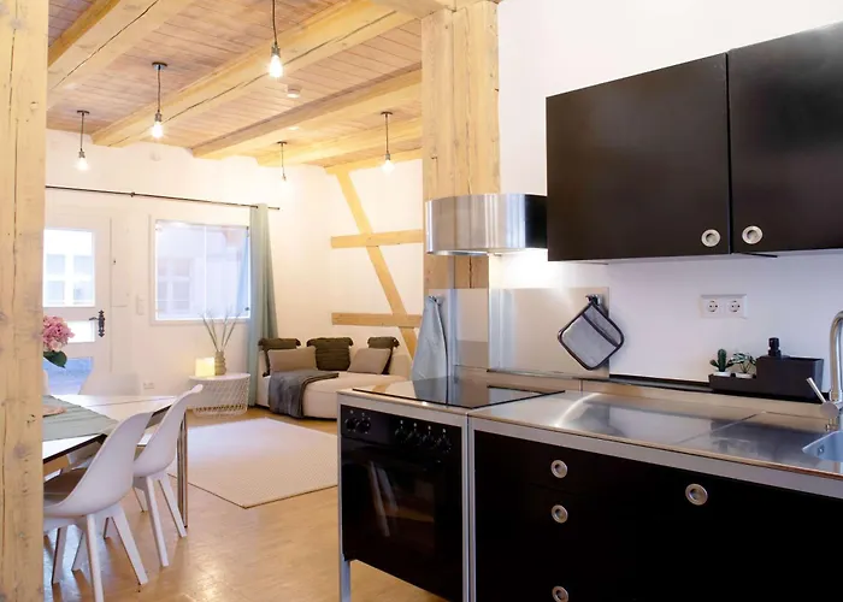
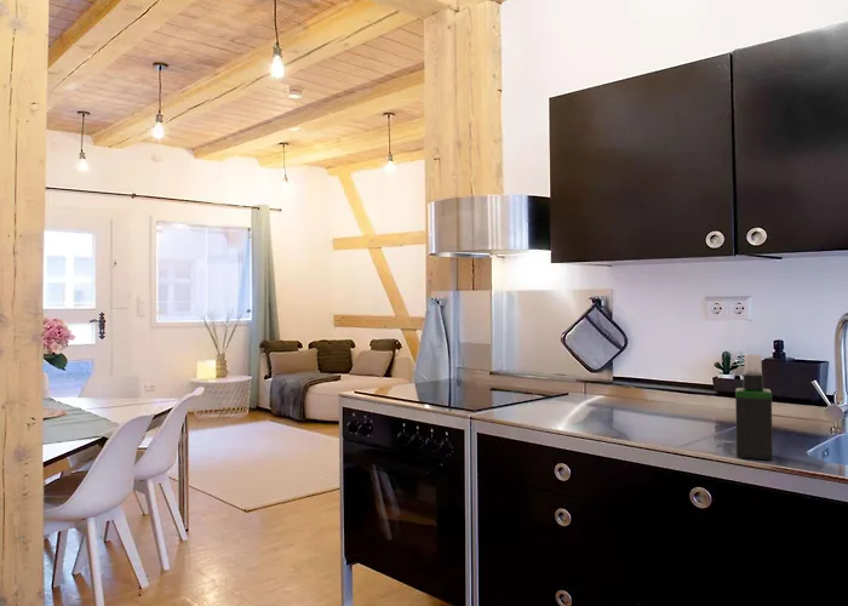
+ spray bottle (752, 405)
